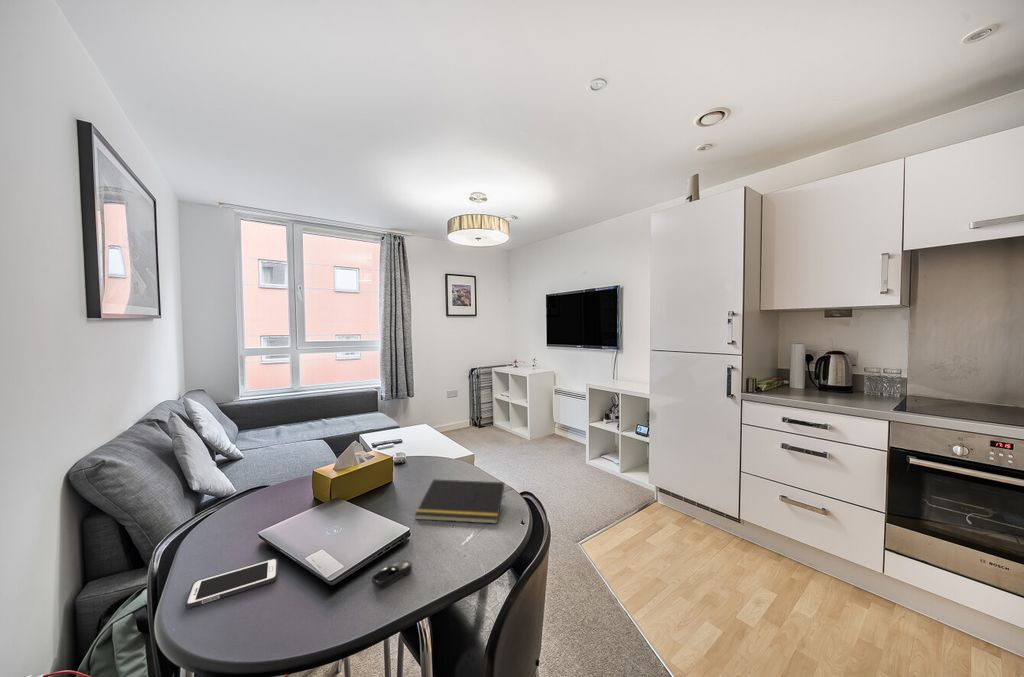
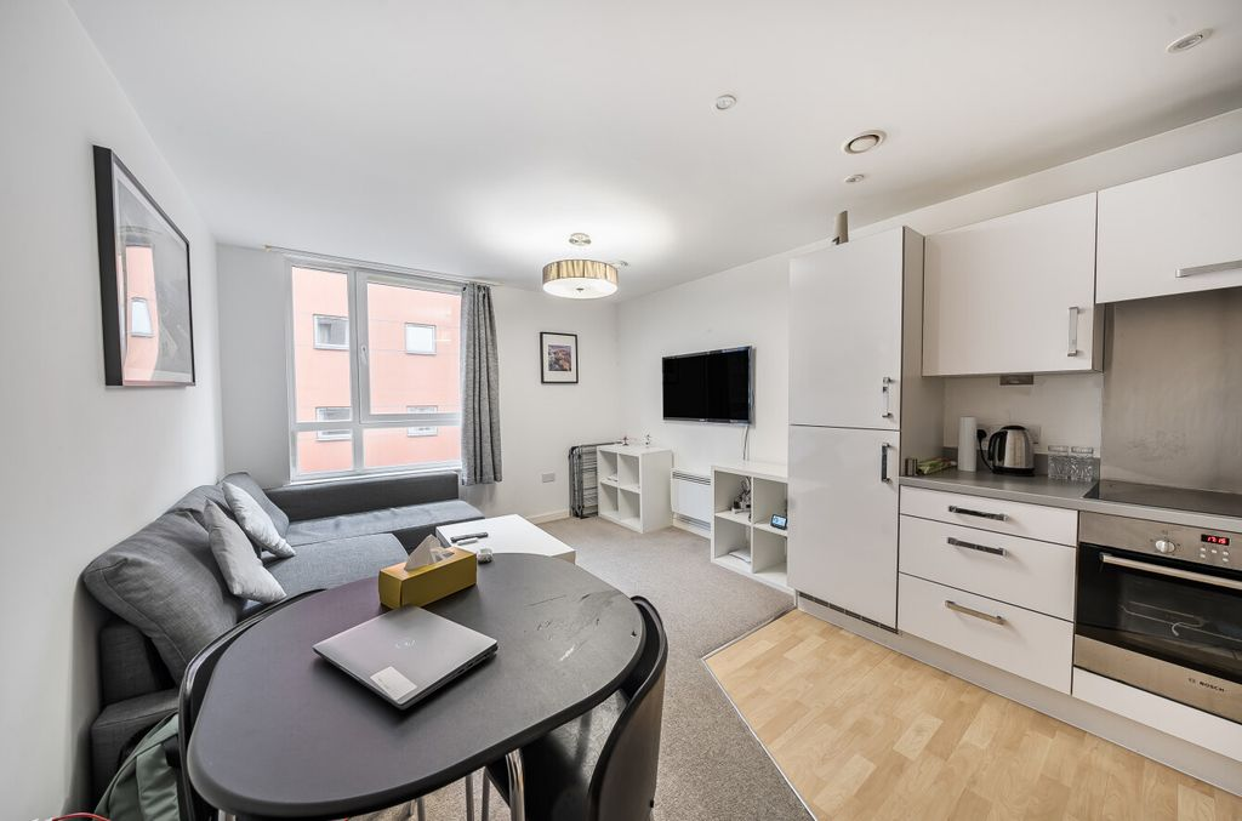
- cell phone (235, 581)
- notepad (462, 499)
- computer mouse (383, 574)
